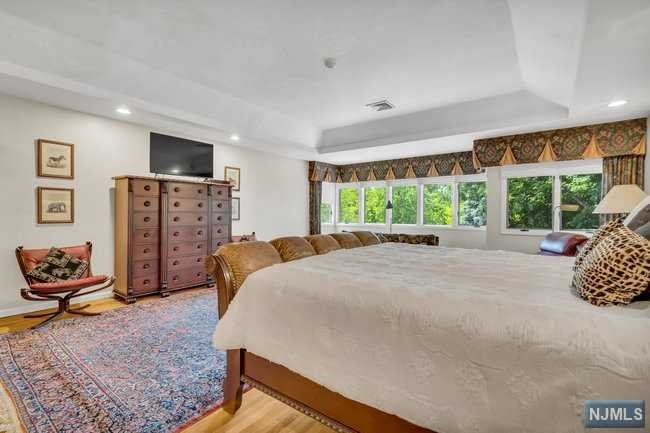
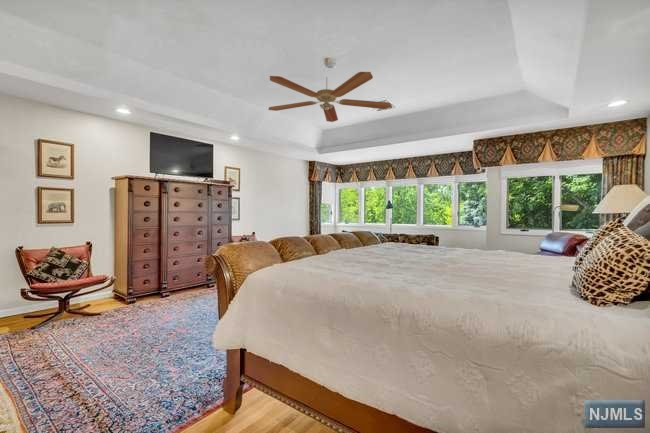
+ ceiling fan (326, 85)
